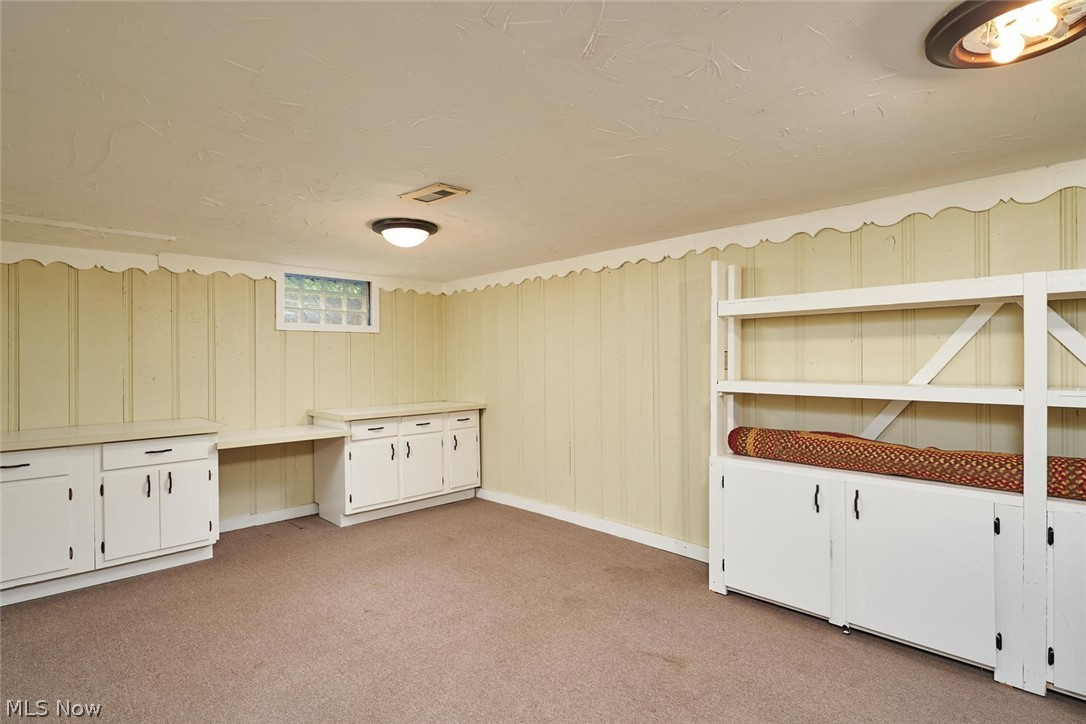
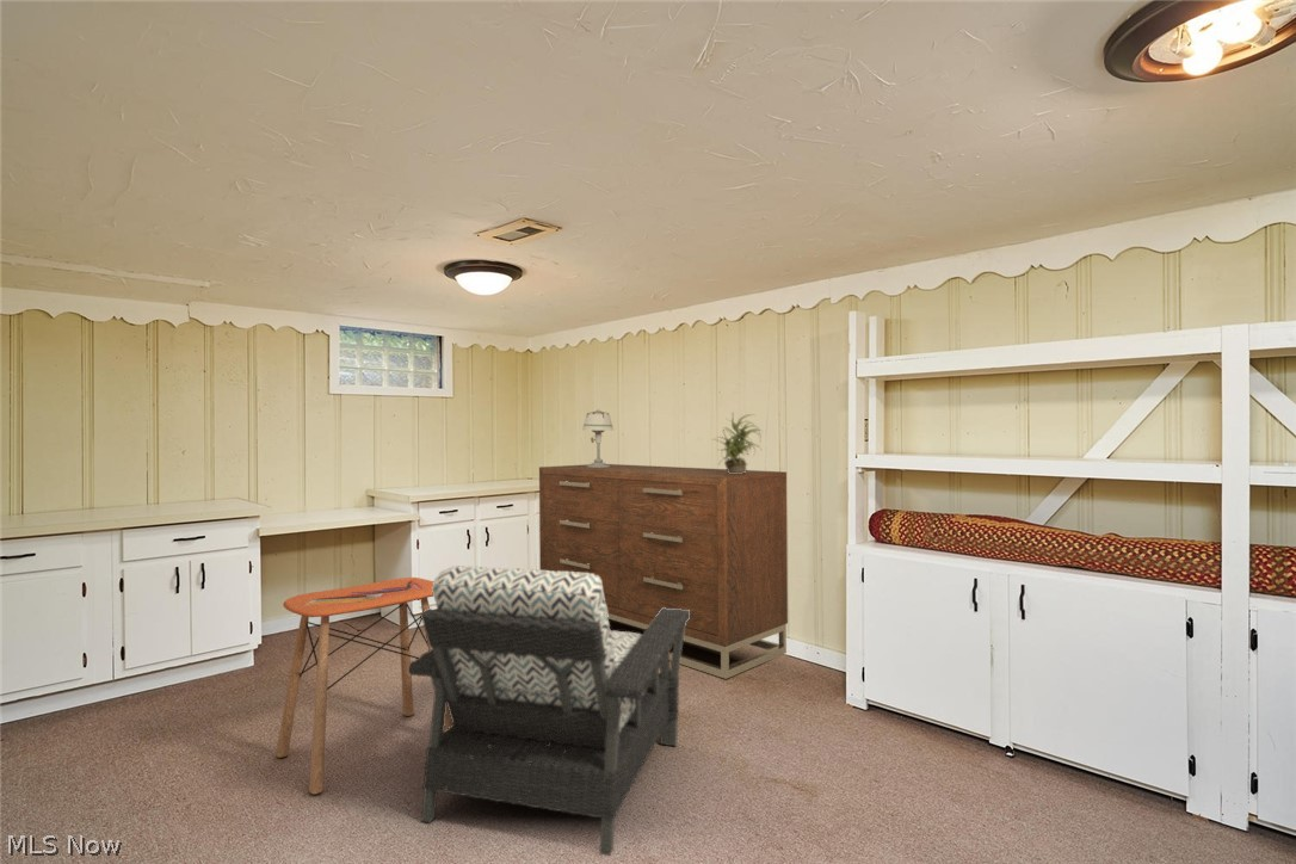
+ armchair (557, 665)
+ side table (362, 662)
+ table lamp (598, 437)
+ dresser (650, 551)
+ potted plant (740, 442)
